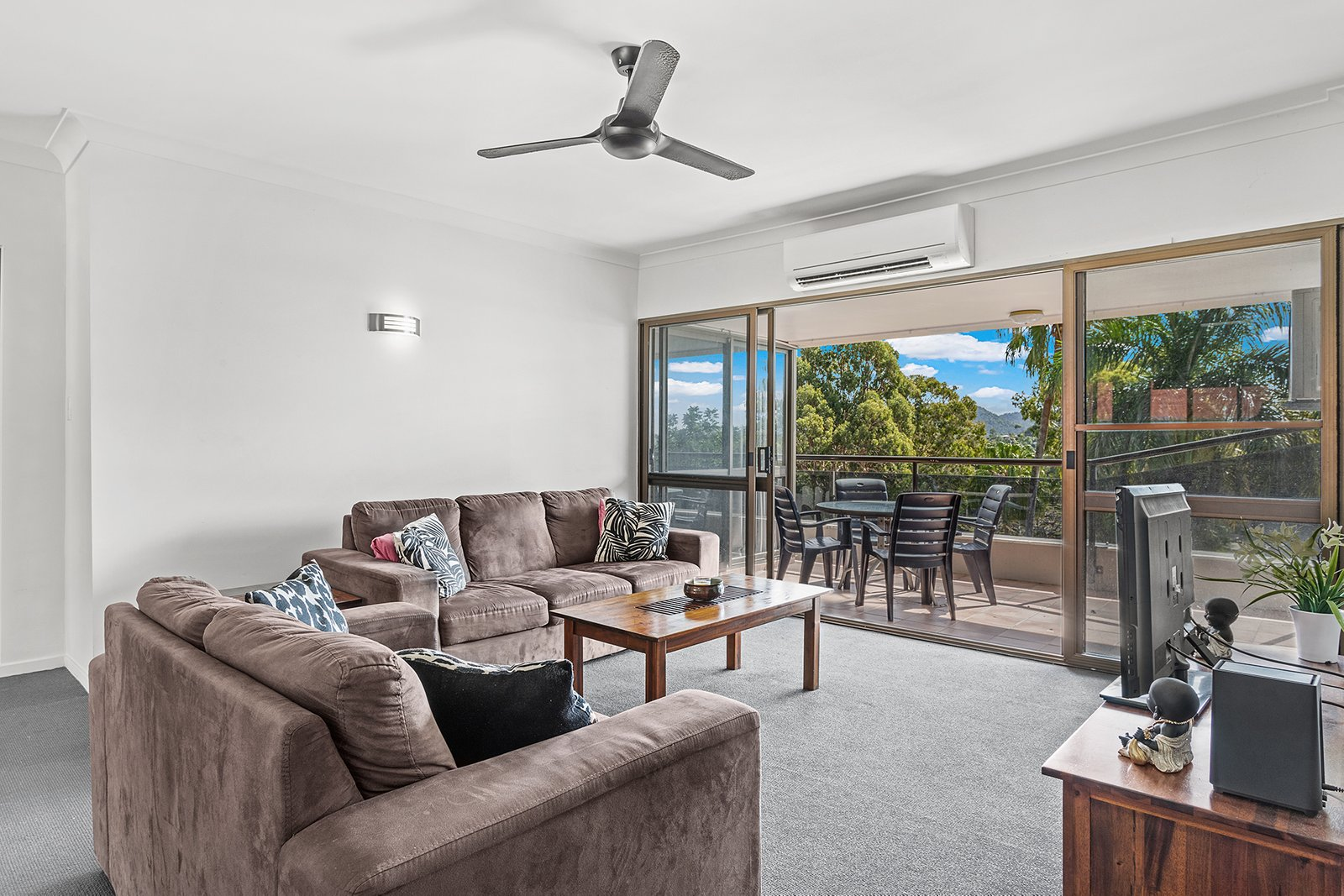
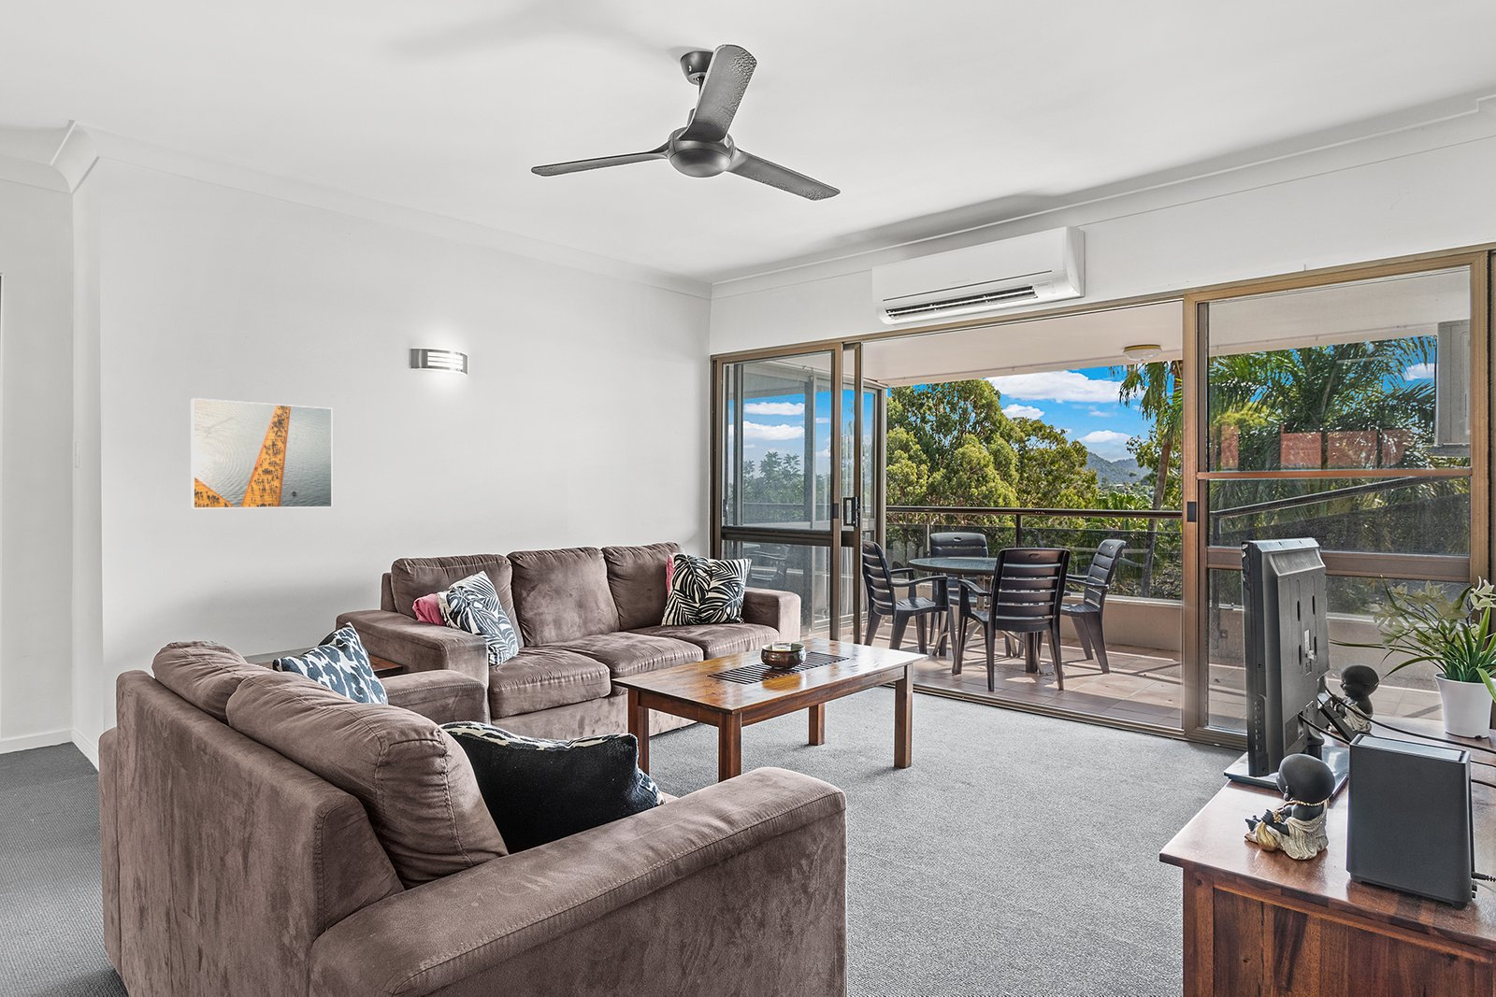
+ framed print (265, 455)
